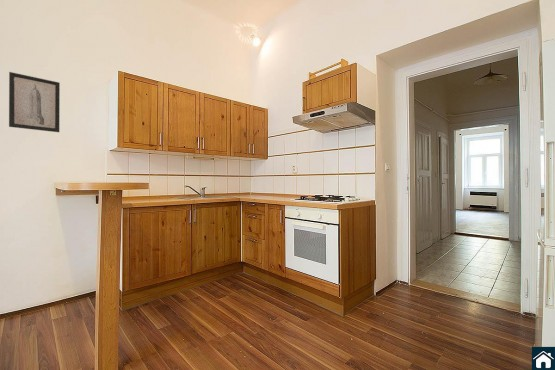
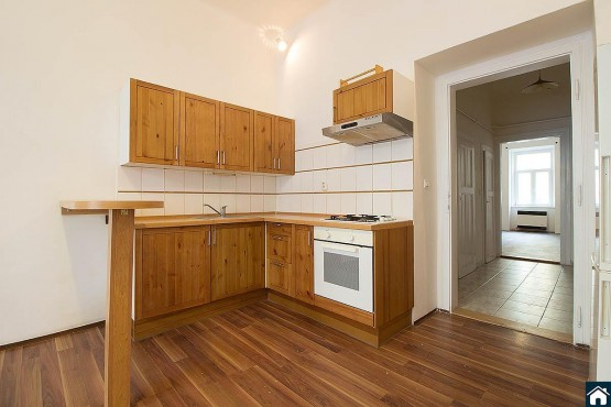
- wall art (35, 103)
